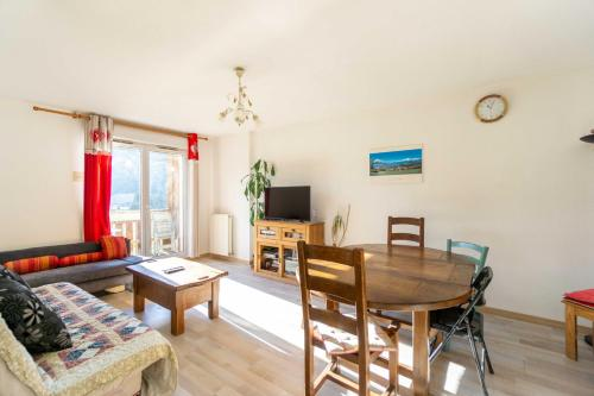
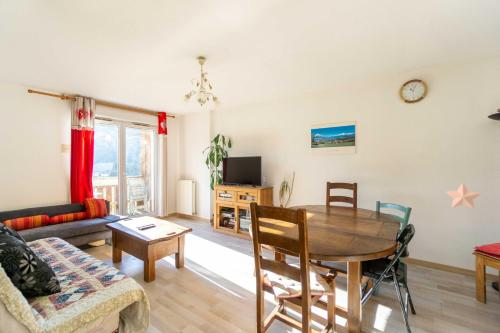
+ decorative star (462, 195)
